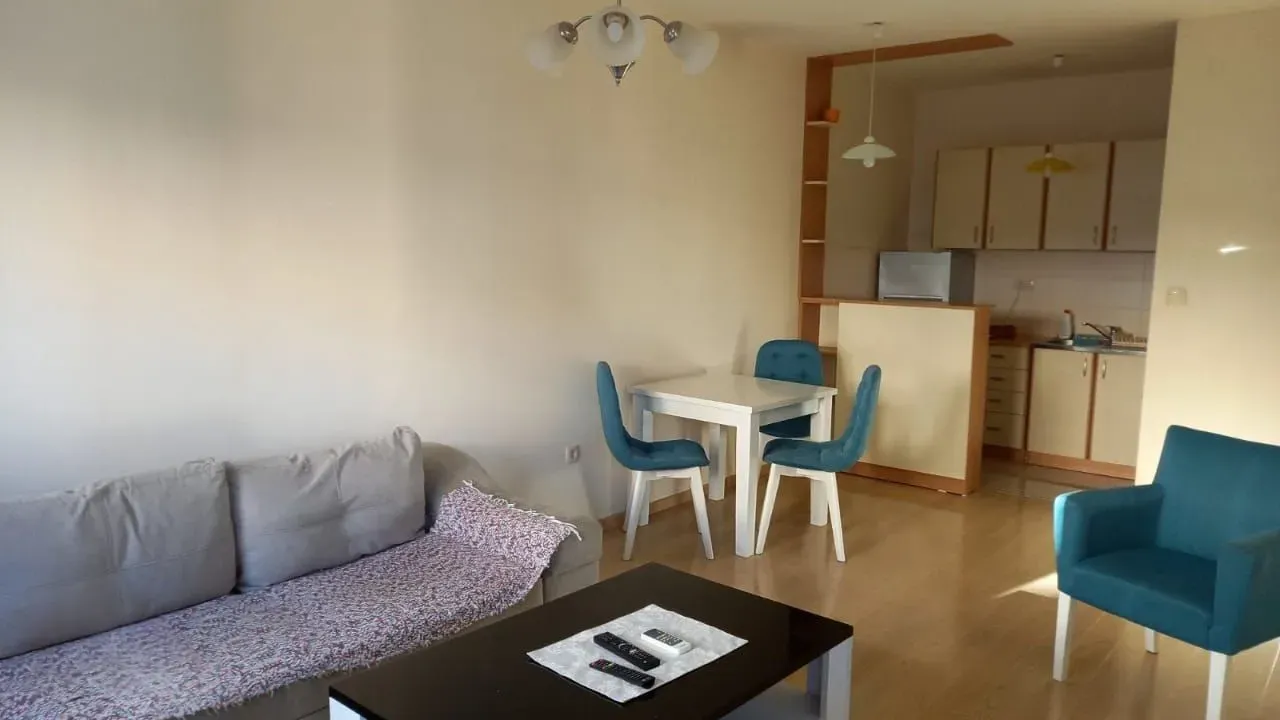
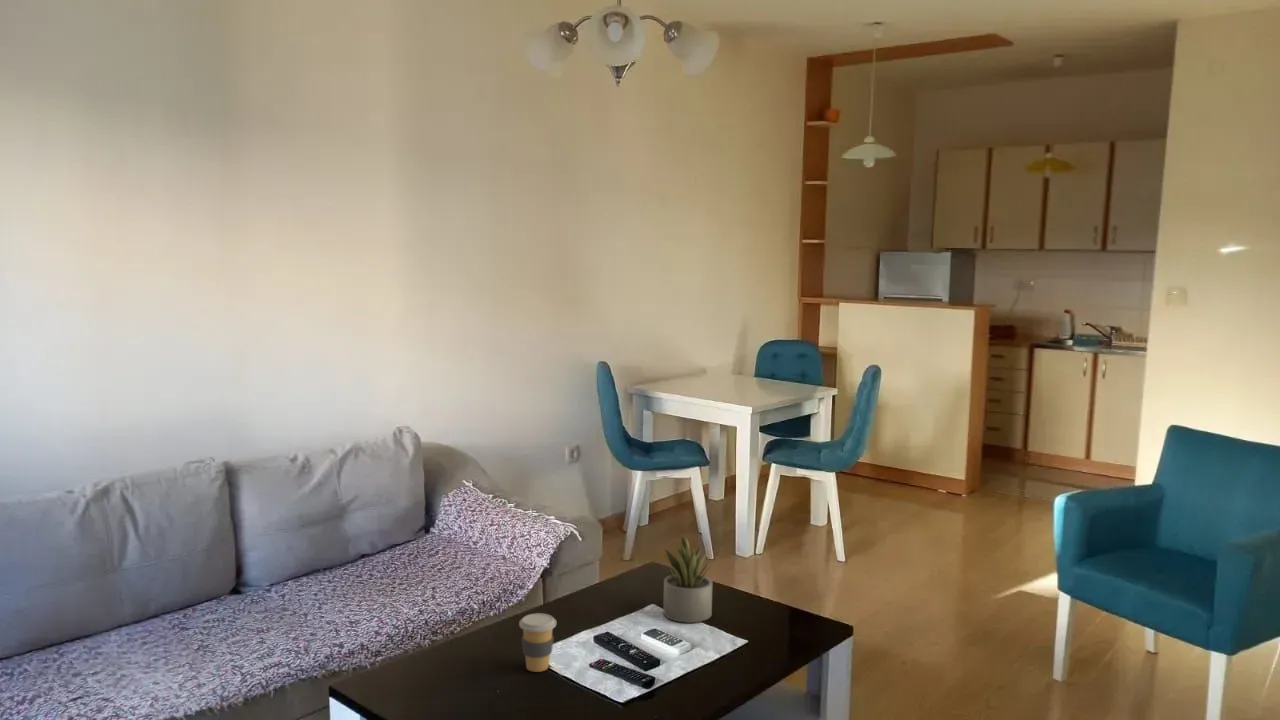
+ coffee cup (537, 643)
+ succulent plant (688, 575)
